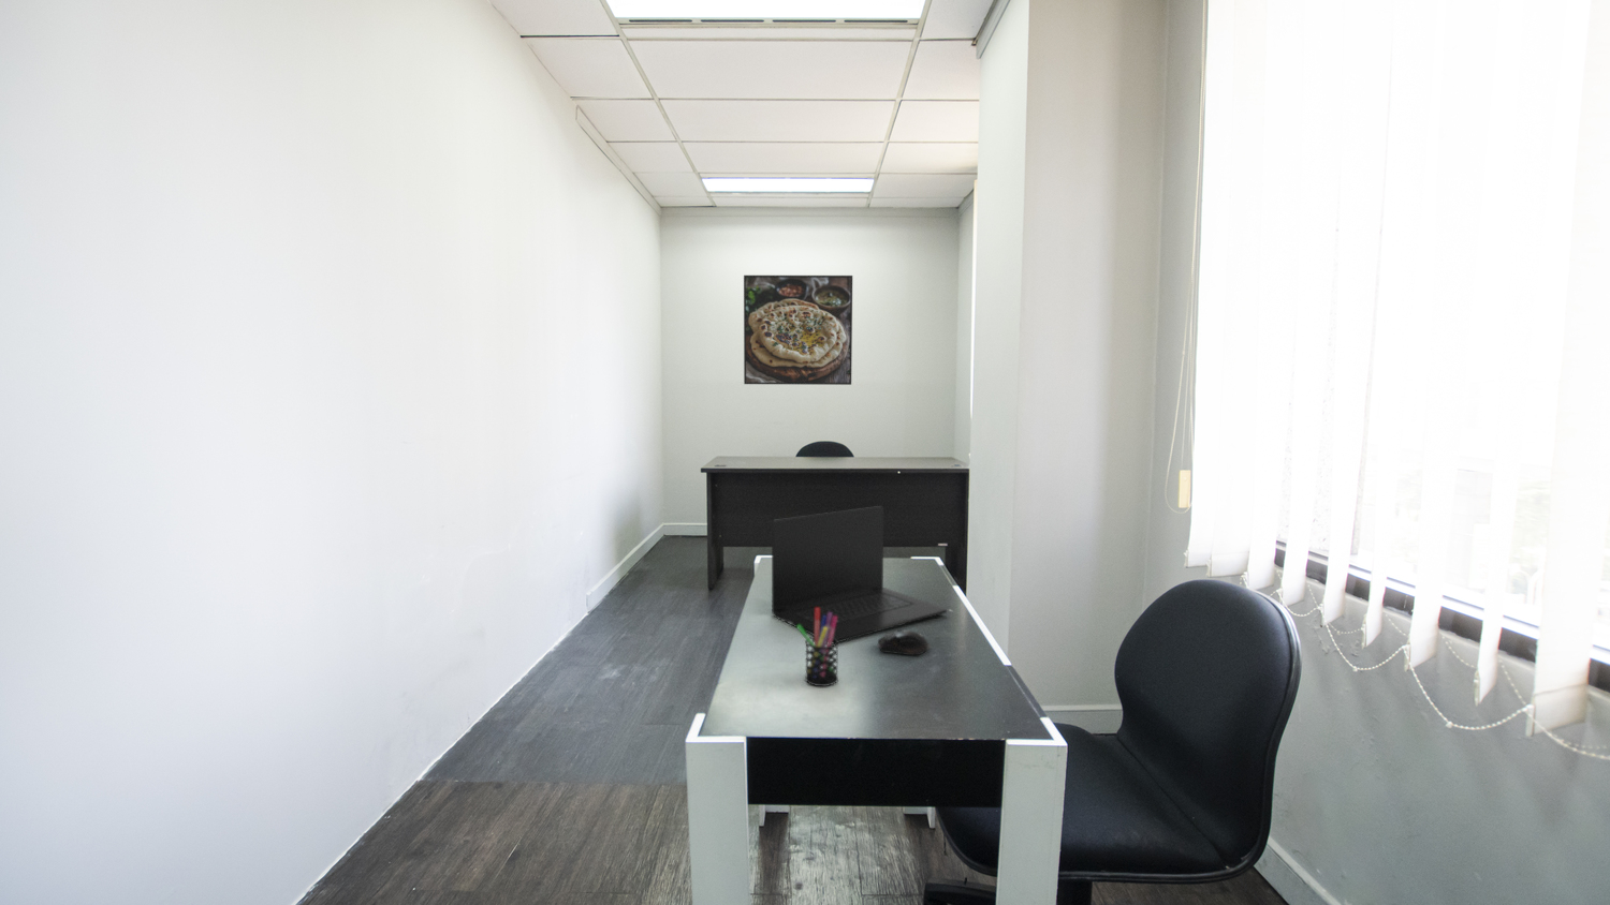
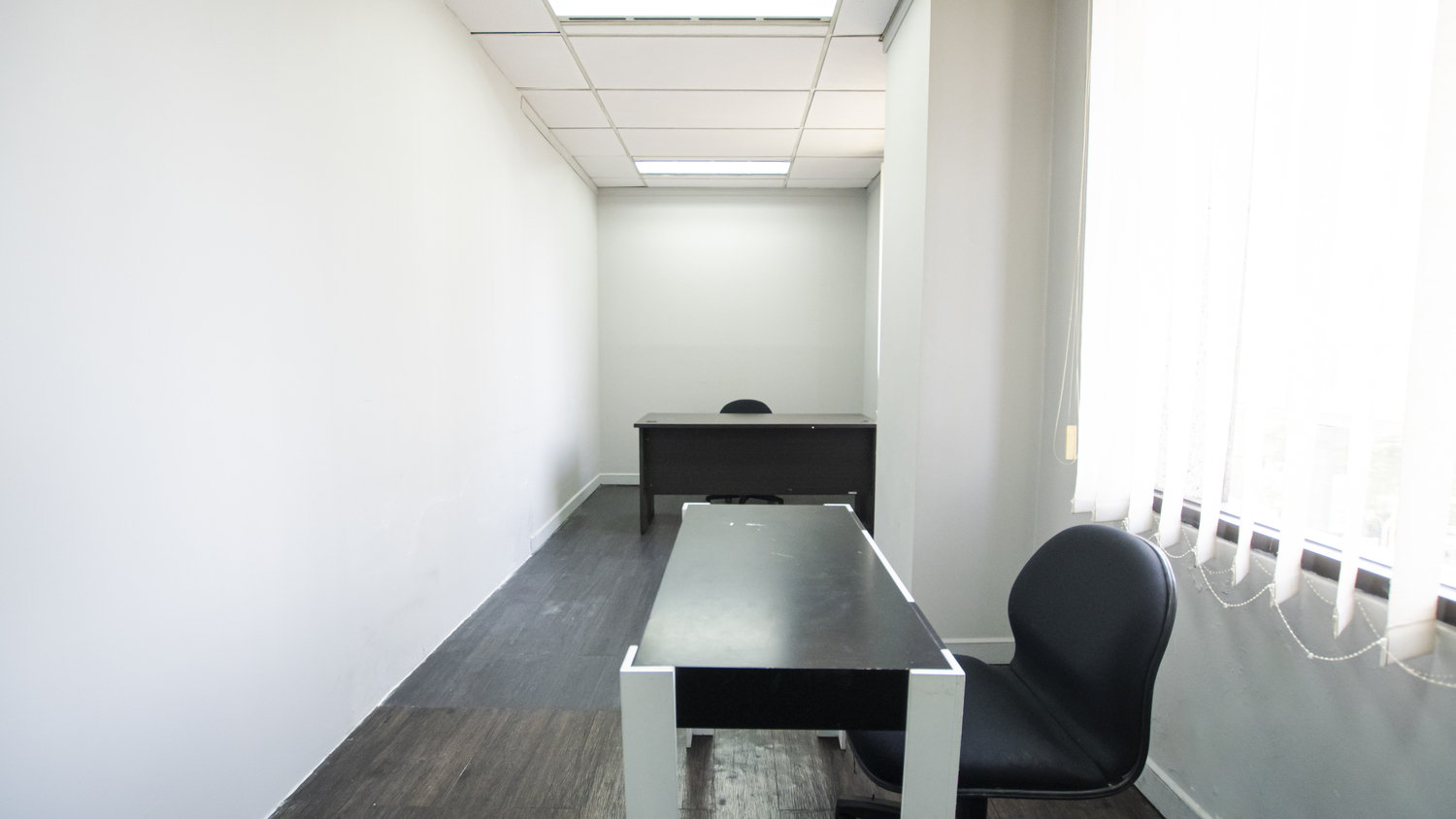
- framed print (797, 330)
- pen holder (817, 645)
- laptop (860, 567)
- computer mouse (902, 639)
